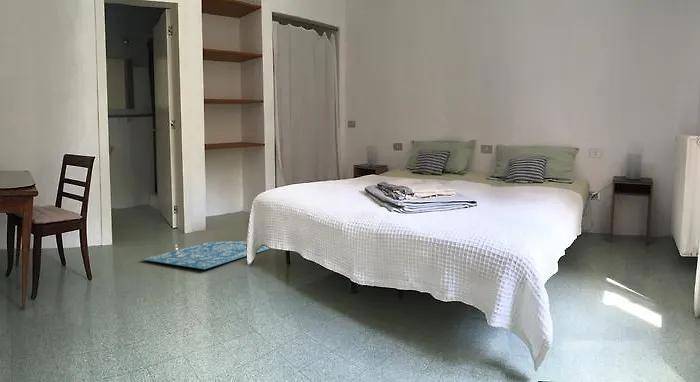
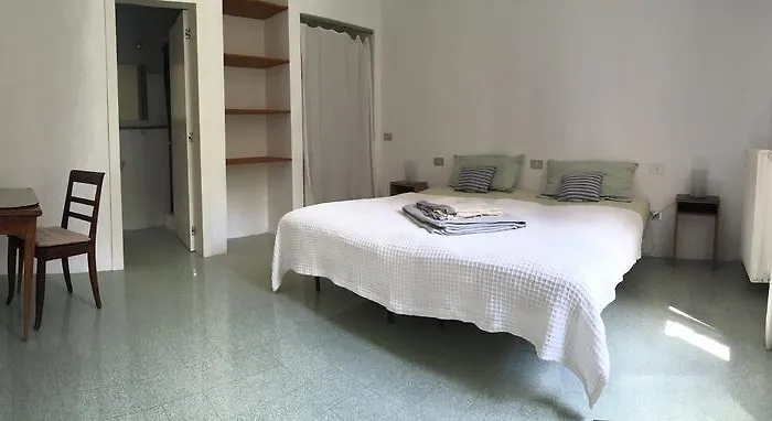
- rug (229, 247)
